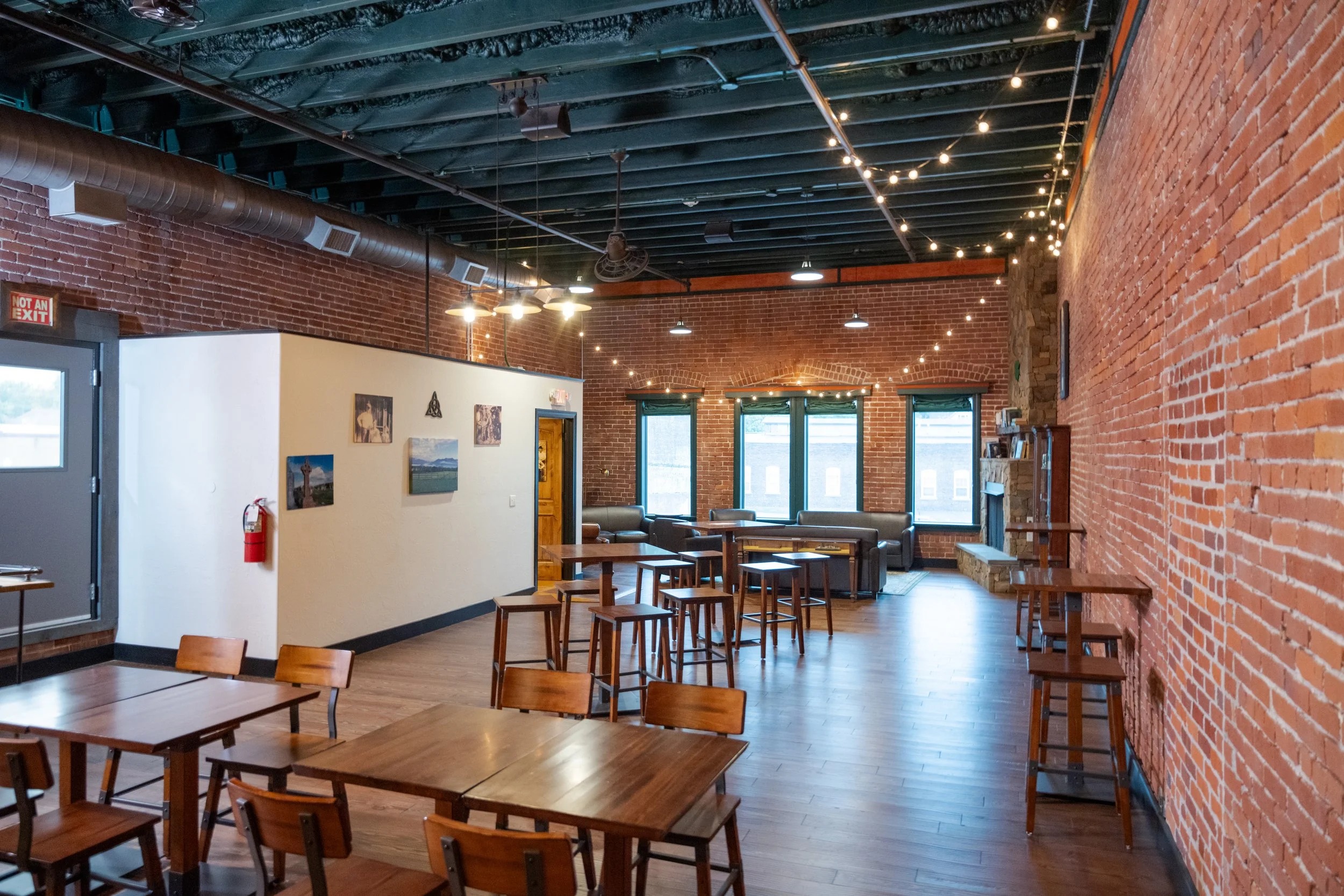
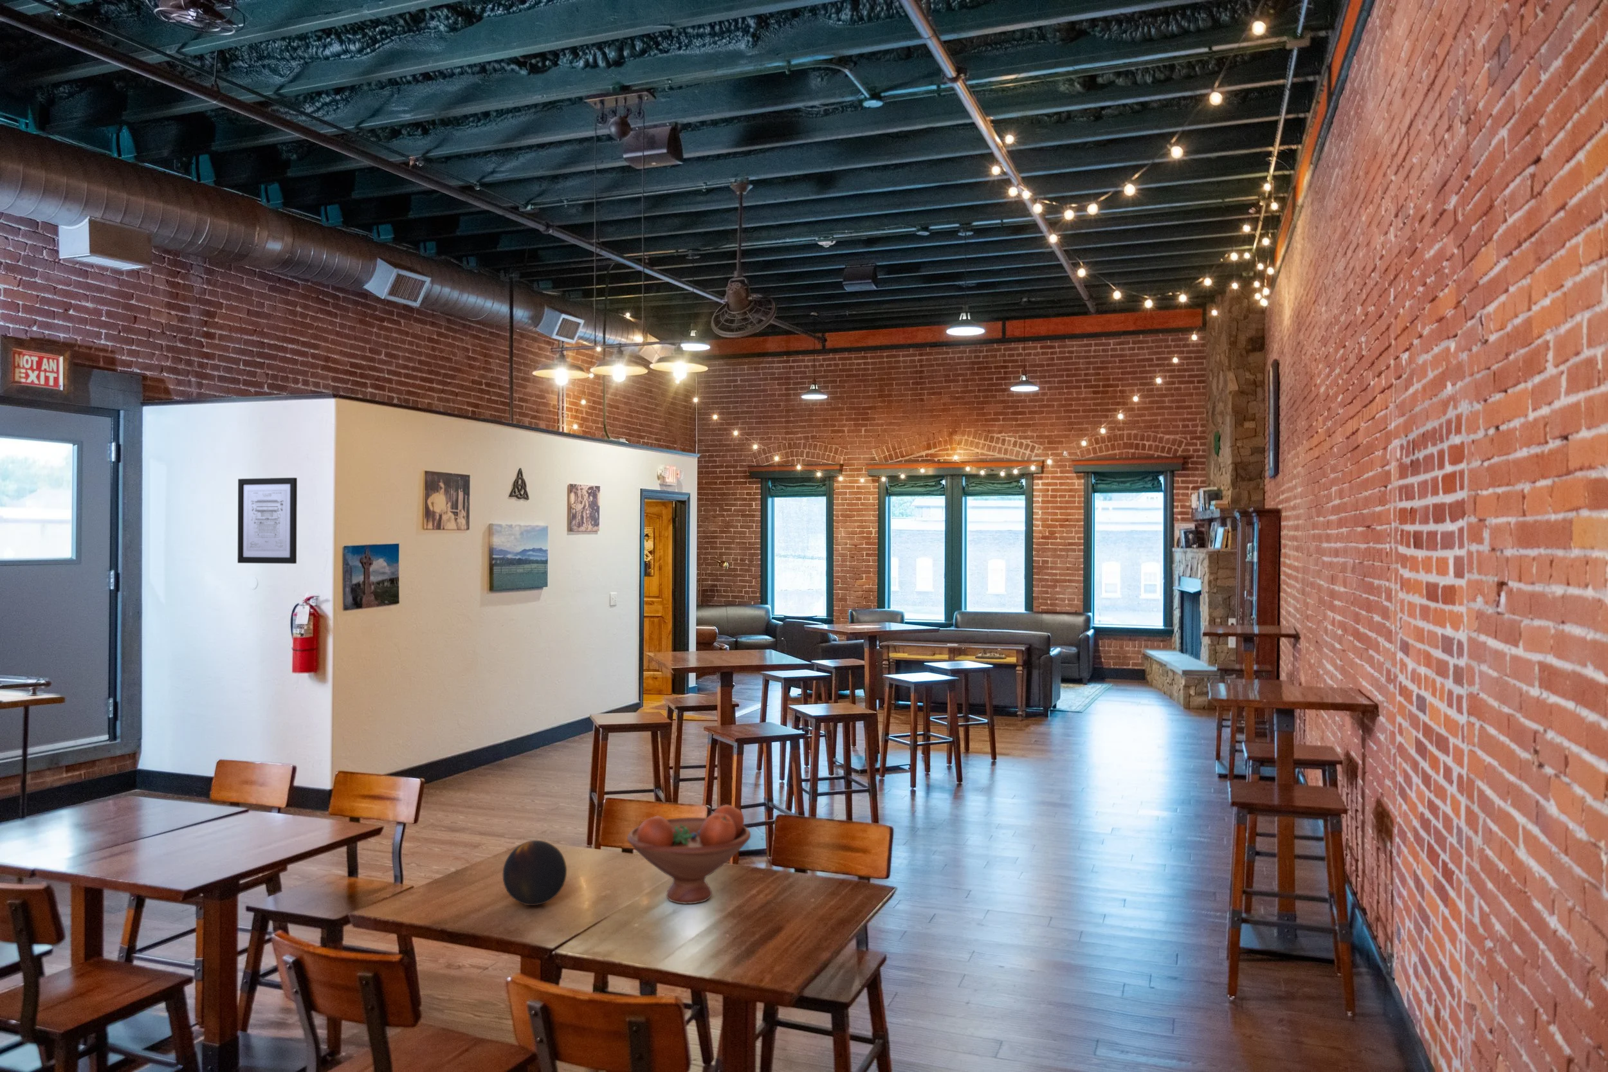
+ wall art (267, 520)
+ decorative orb (535, 872)
+ fruit bowl (689, 852)
